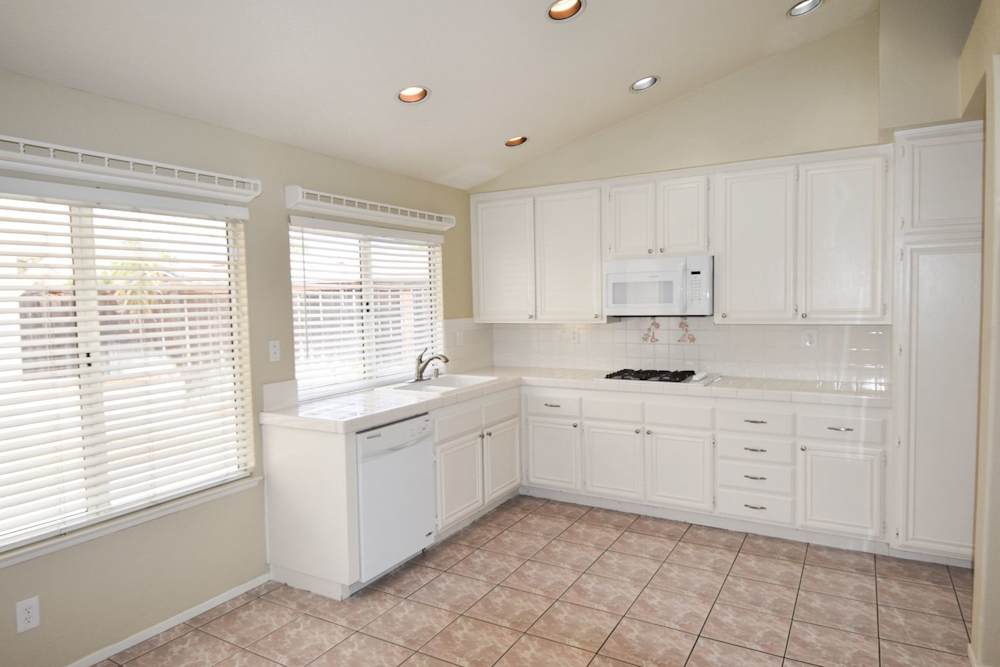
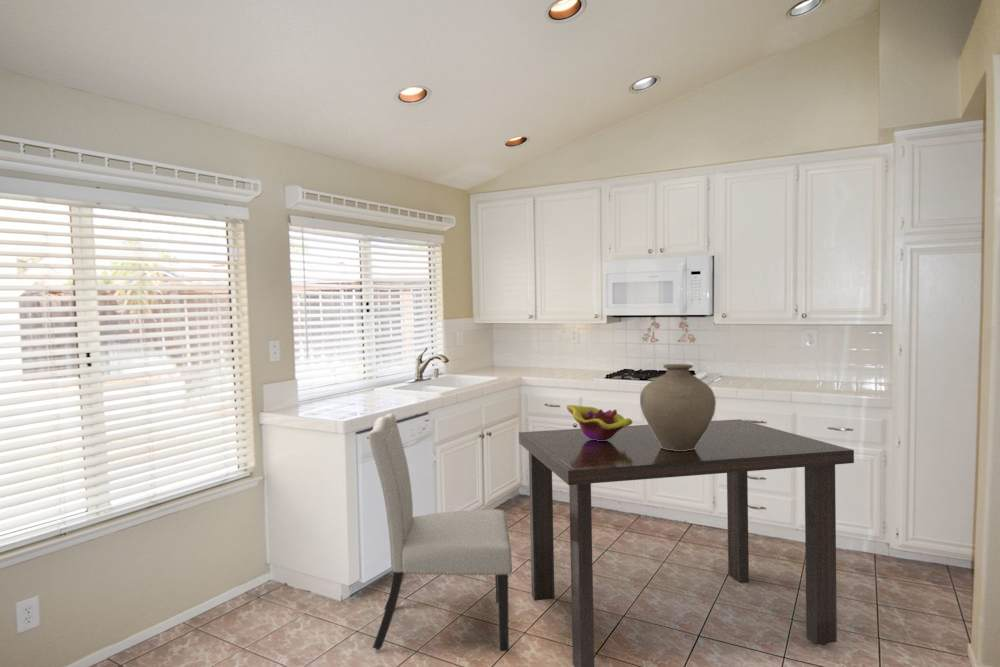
+ dining table (667, 477)
+ decorative bowl (598, 423)
+ chair (442, 520)
+ vase (677, 405)
